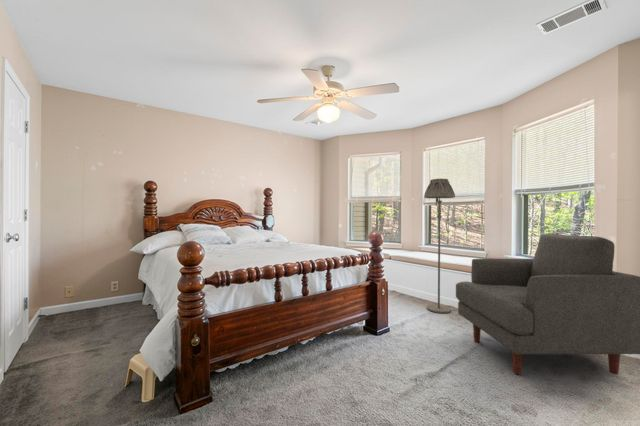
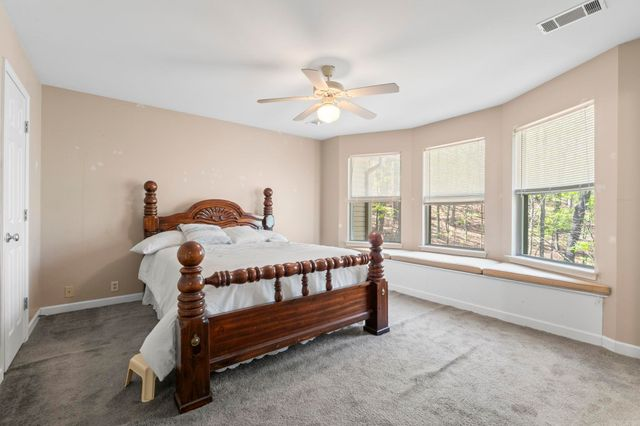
- floor lamp (439, 244)
- chair (534, 295)
